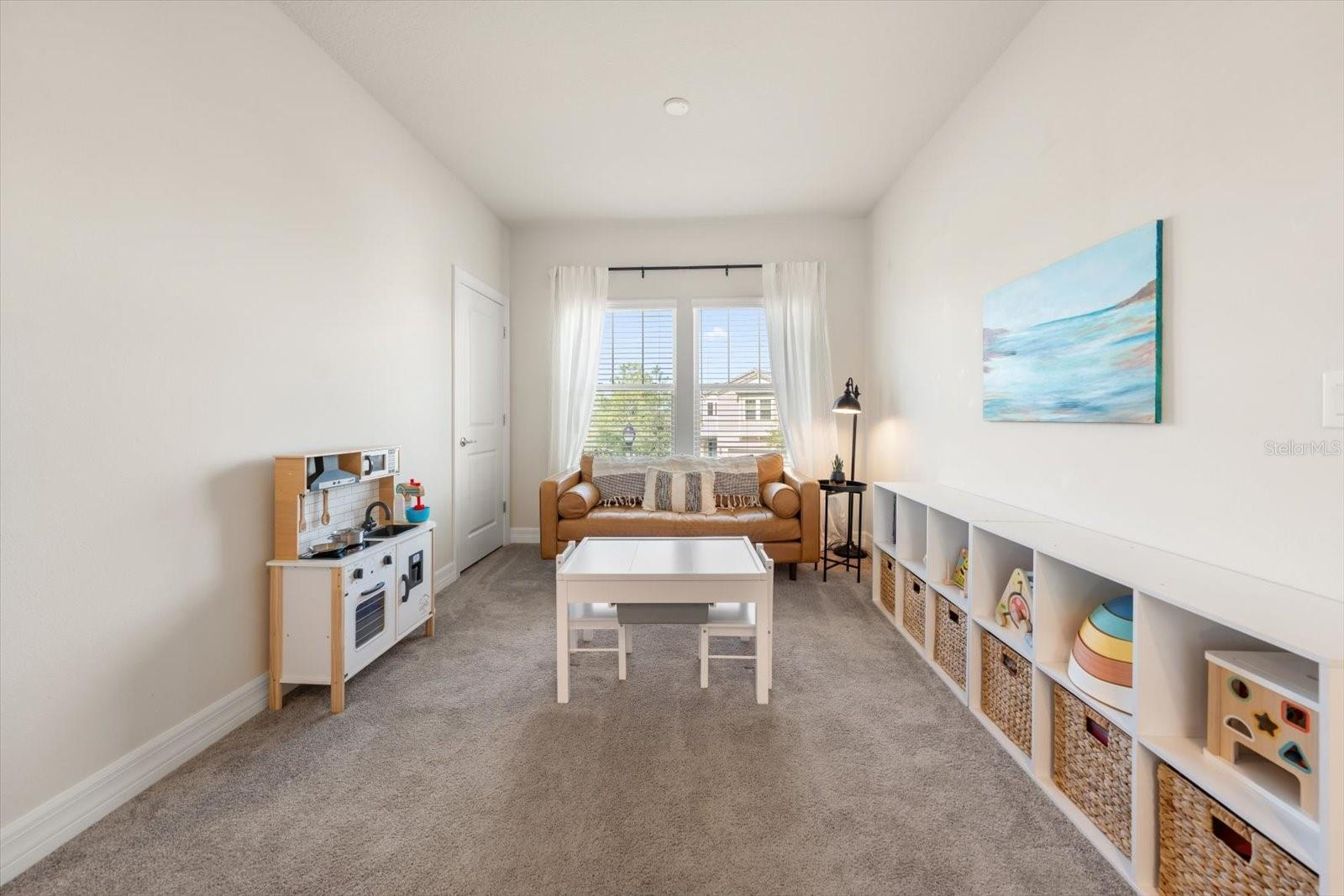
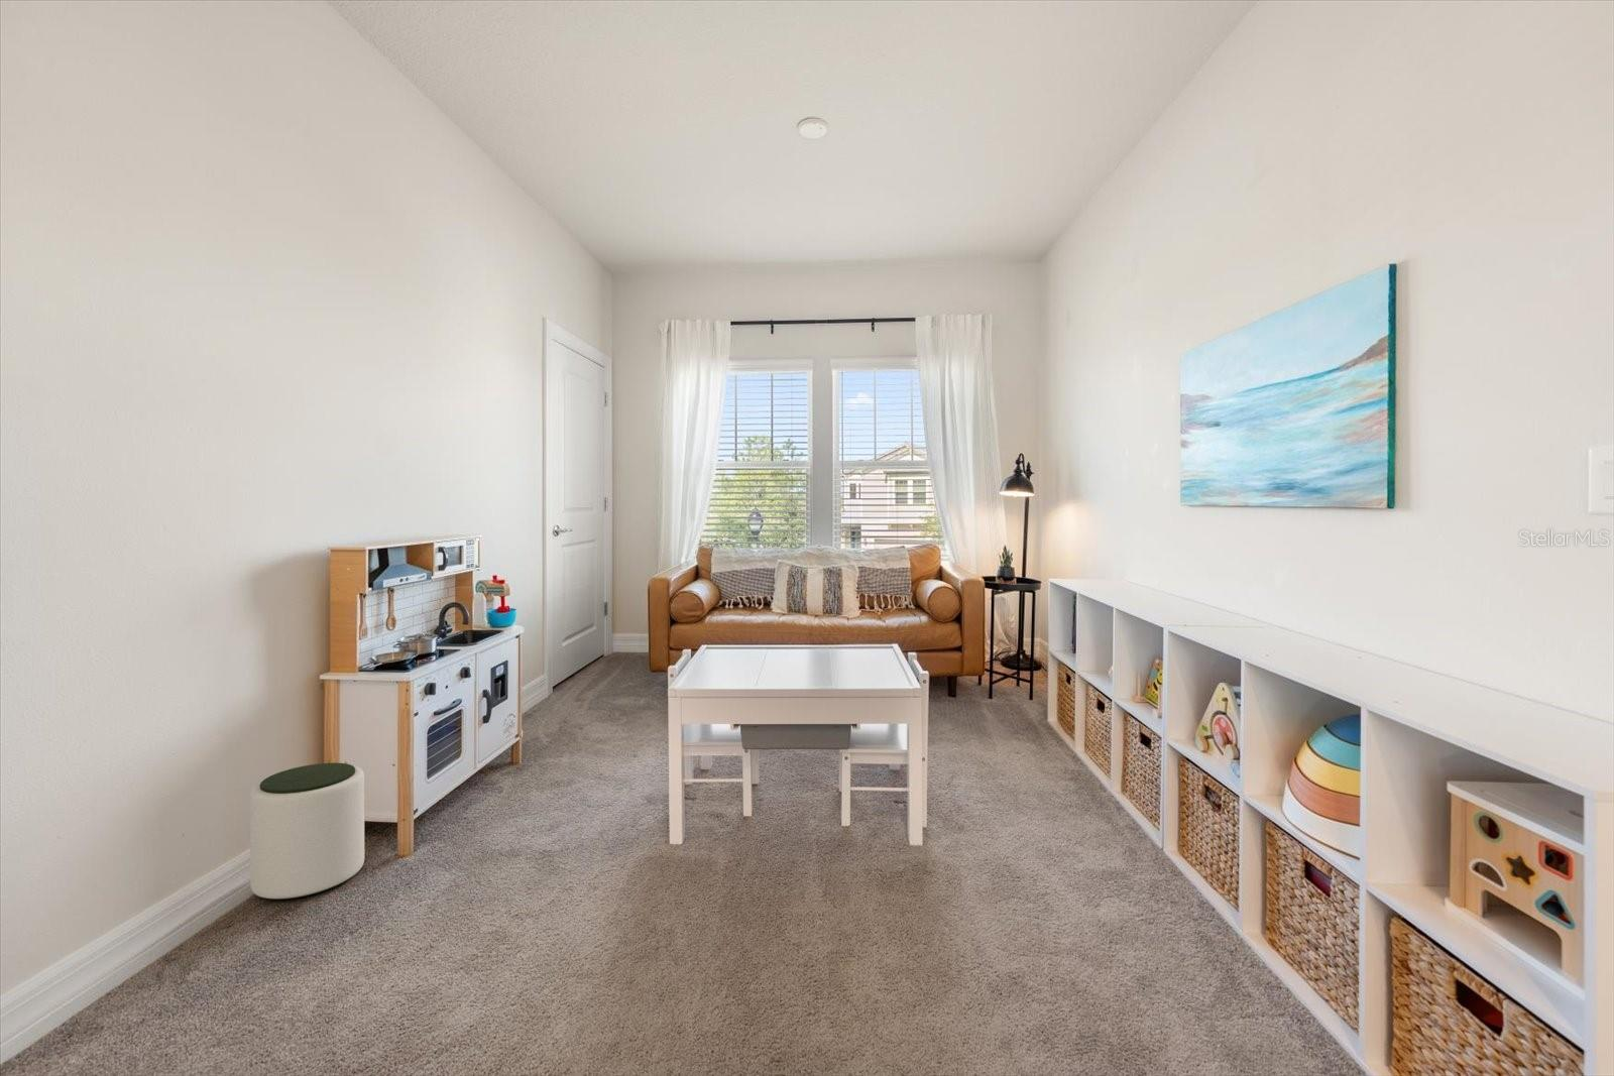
+ plant pot (309, 827)
